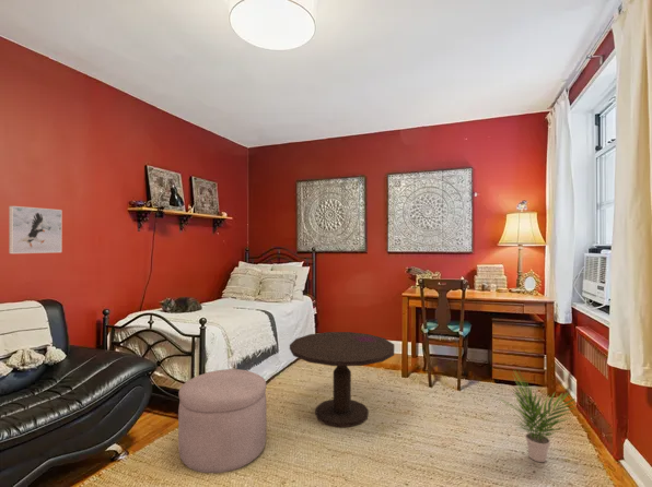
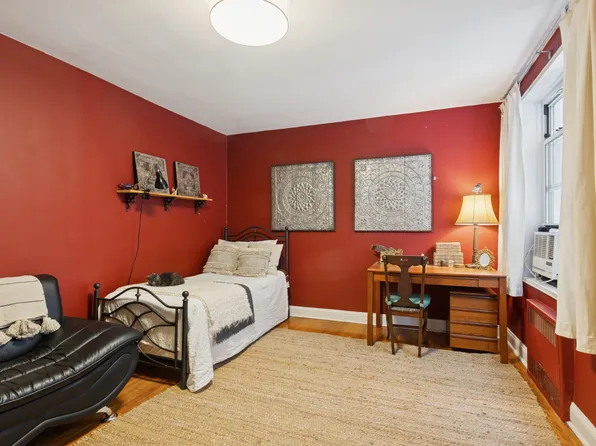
- side table (341, 379)
- potted plant (536, 417)
- ottoman (223, 414)
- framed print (36, 230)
